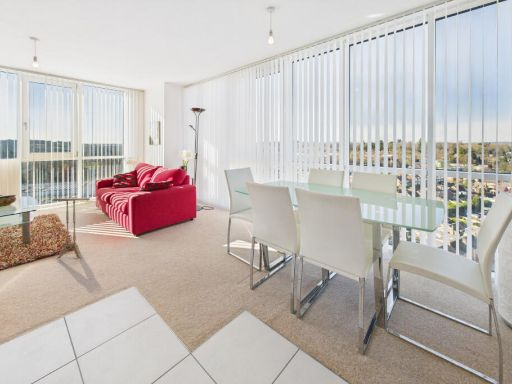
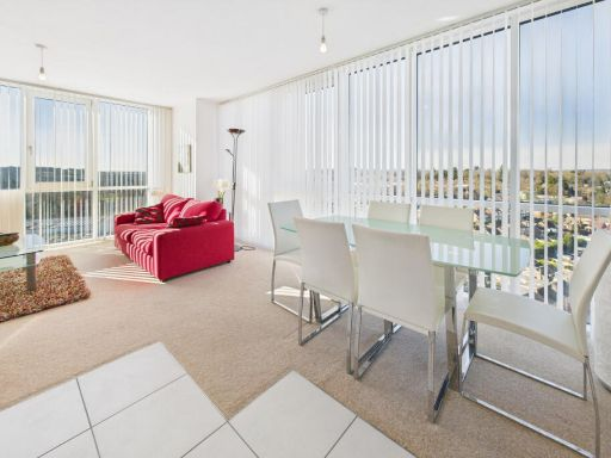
- side table (74, 227)
